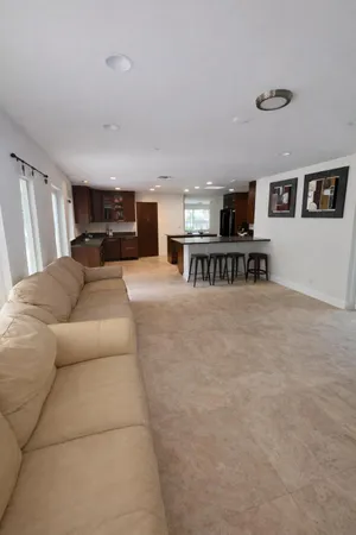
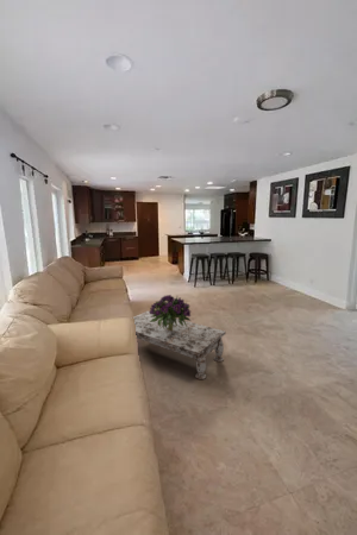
+ bouquet (169, 313)
+ coffee table (169, 340)
